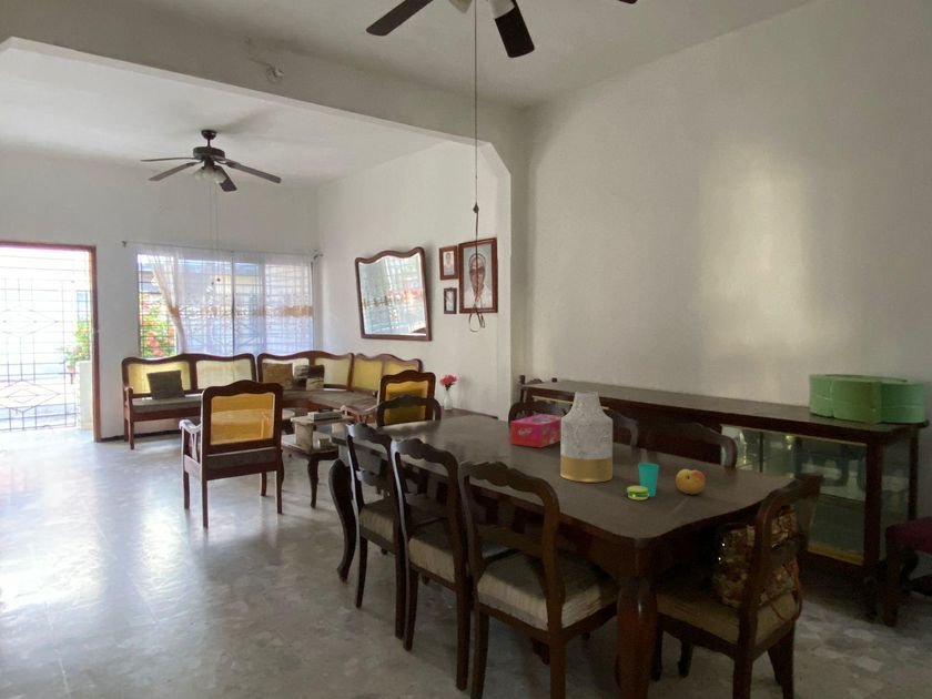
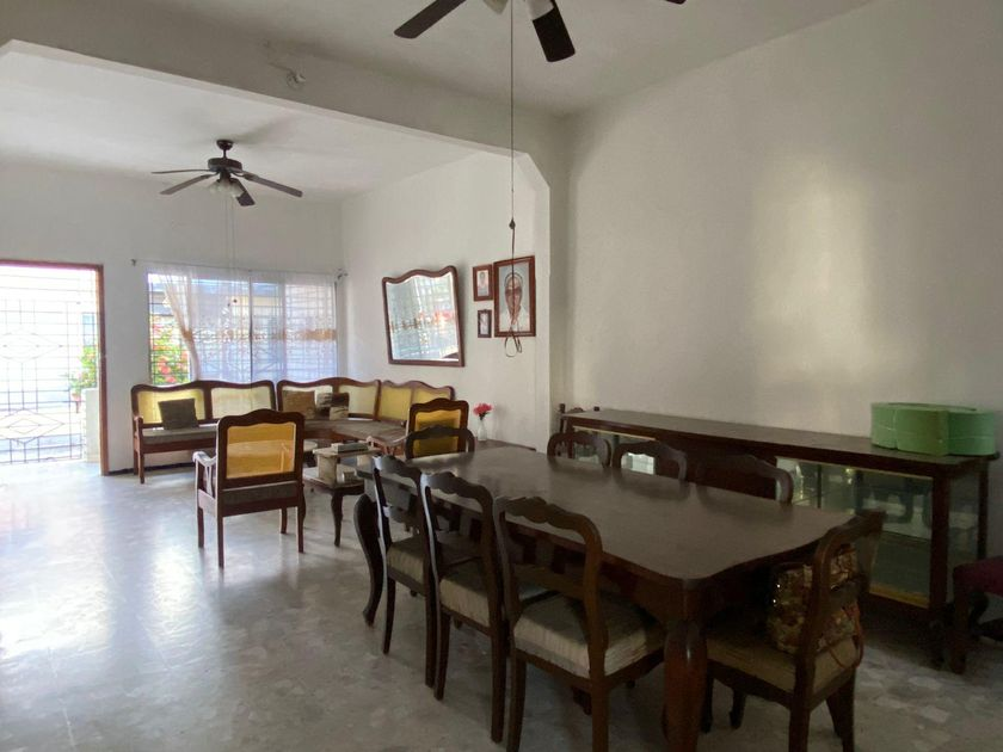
- tissue box (540, 429)
- fruit (690, 482)
- vase (586, 434)
- cup (642, 482)
